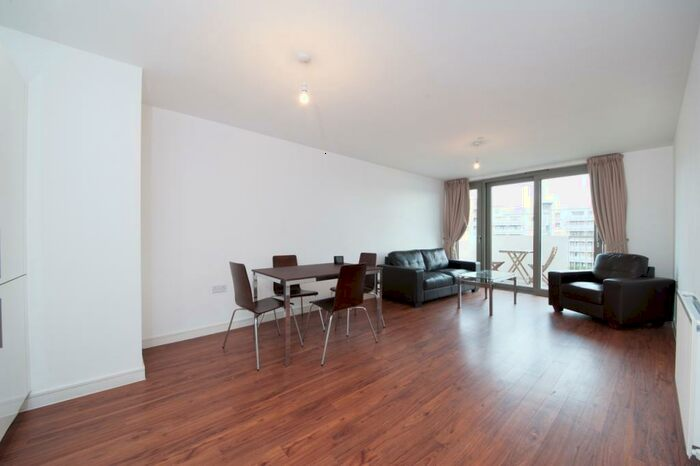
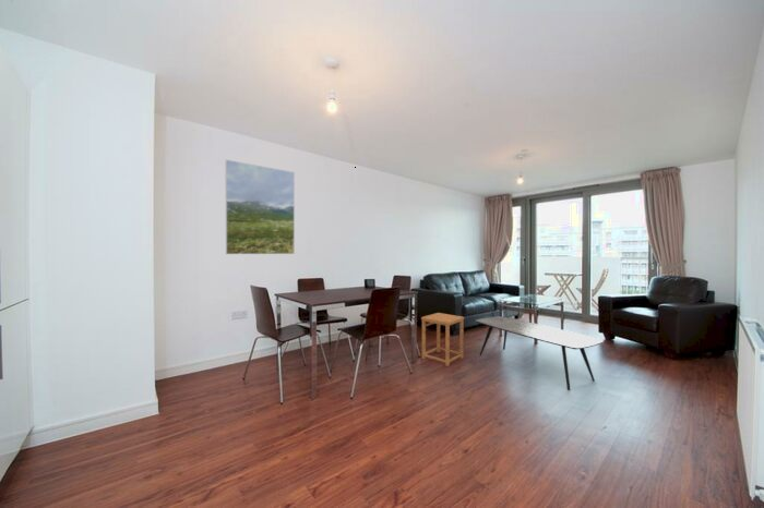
+ side table (445, 337)
+ coffee table (533, 338)
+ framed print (262, 210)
